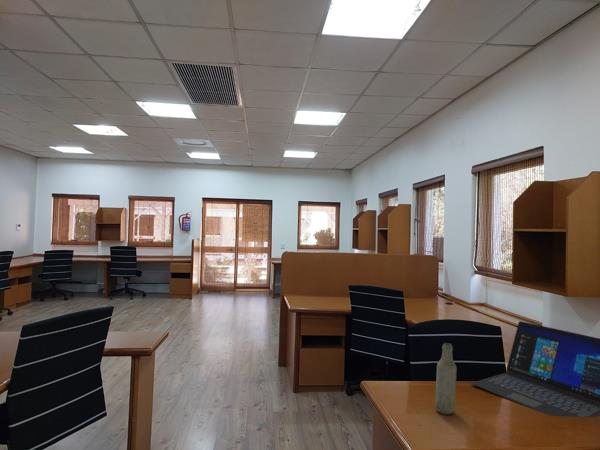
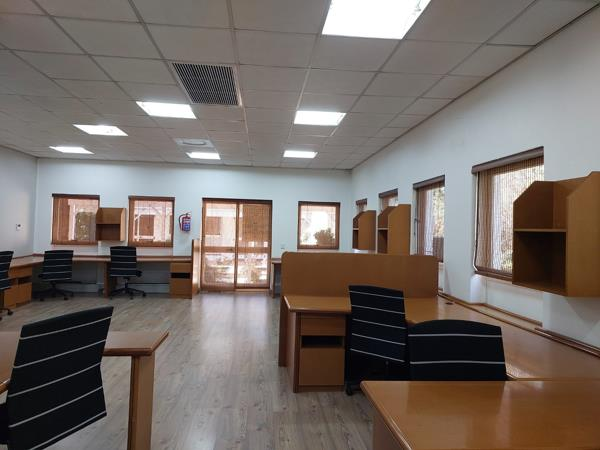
- bottle (446, 377)
- laptop (543, 364)
